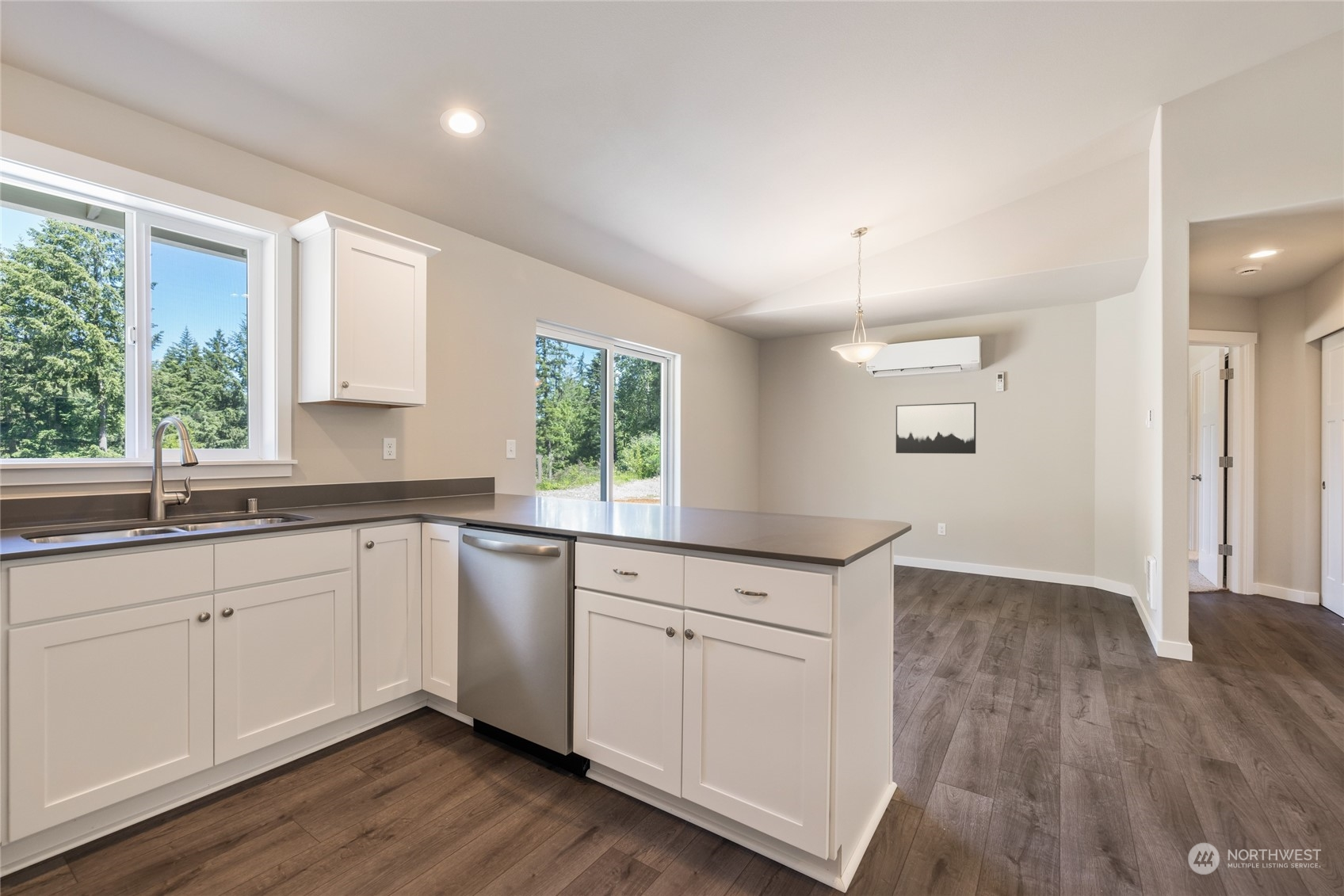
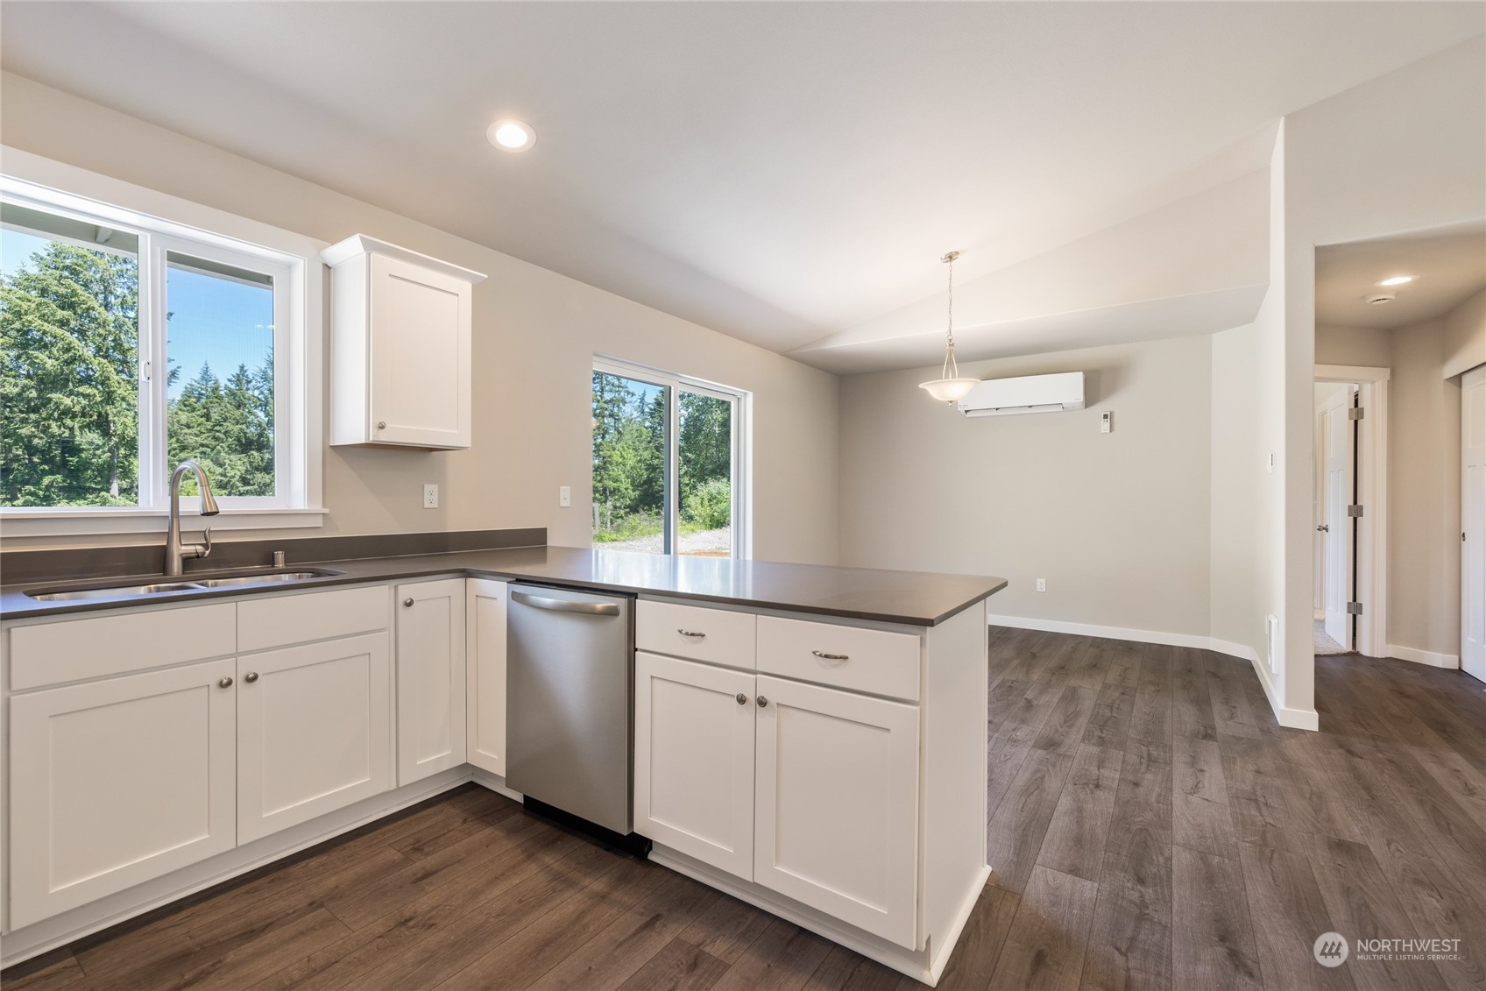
- wall art (934, 429)
